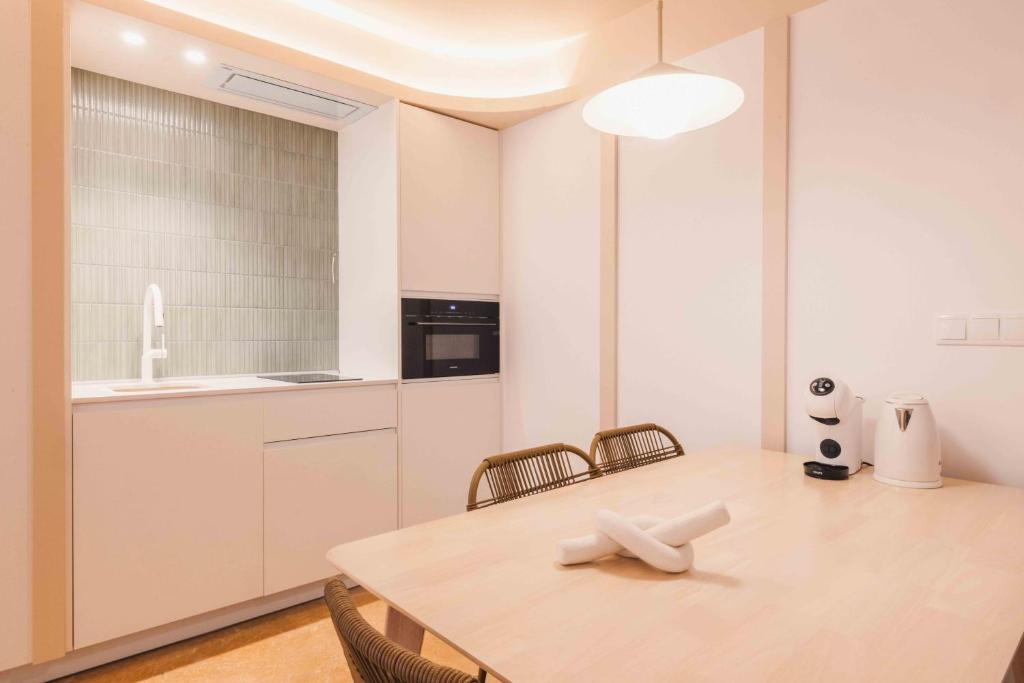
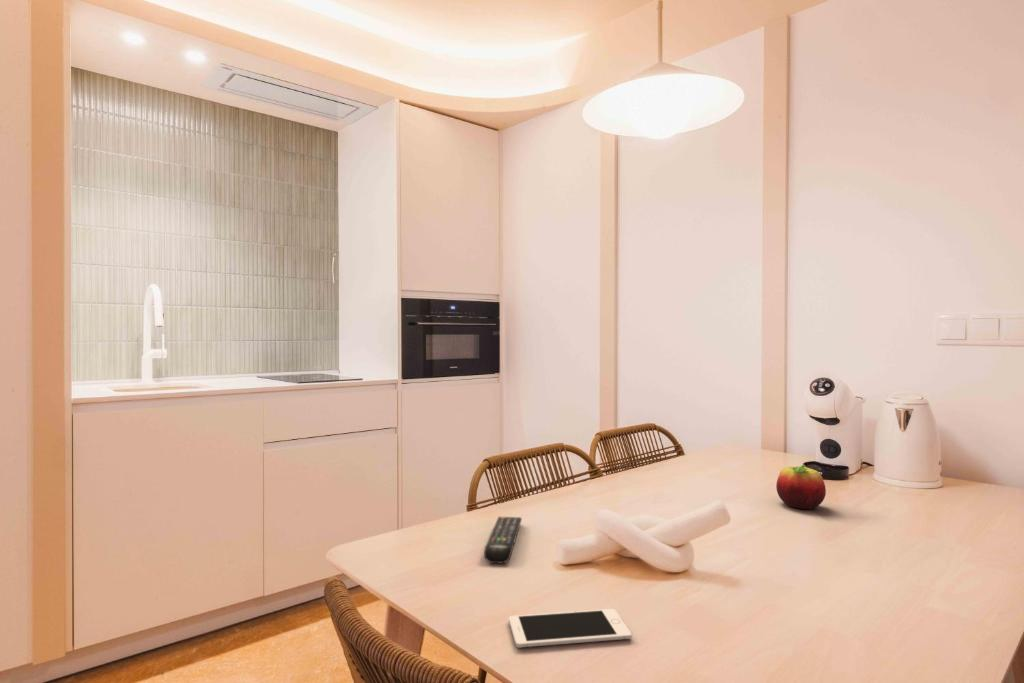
+ cell phone (568, 627)
+ fruit (800, 485)
+ remote control (504, 536)
